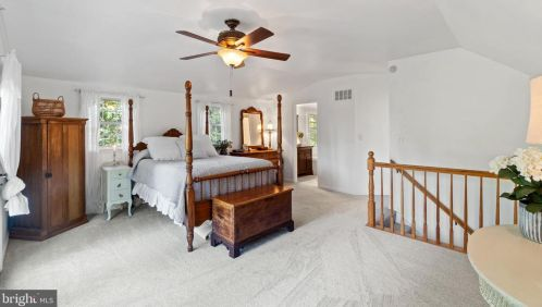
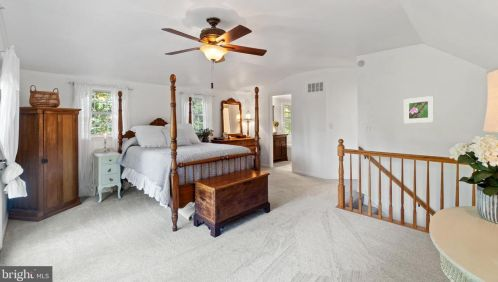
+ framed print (418, 110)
